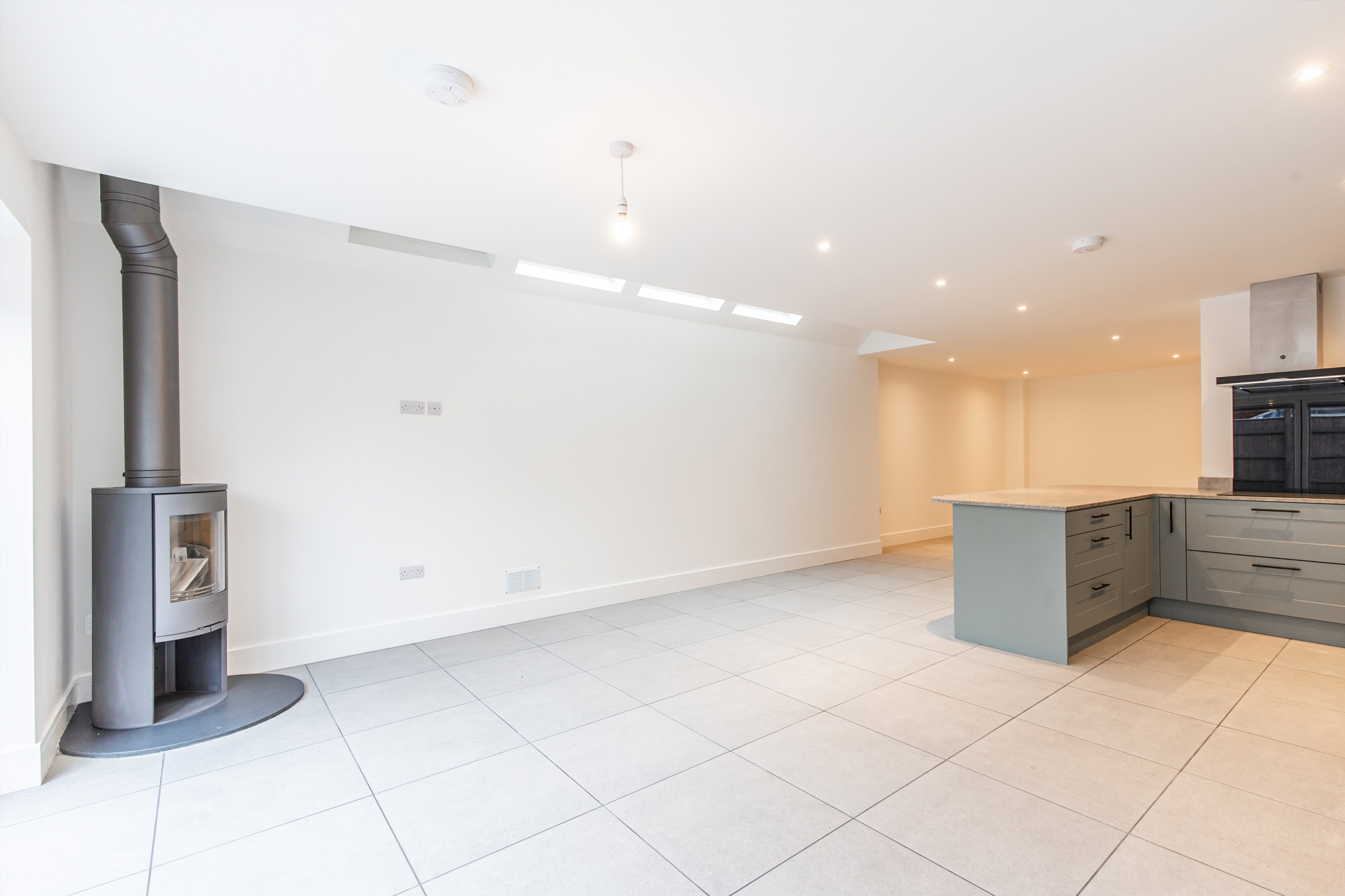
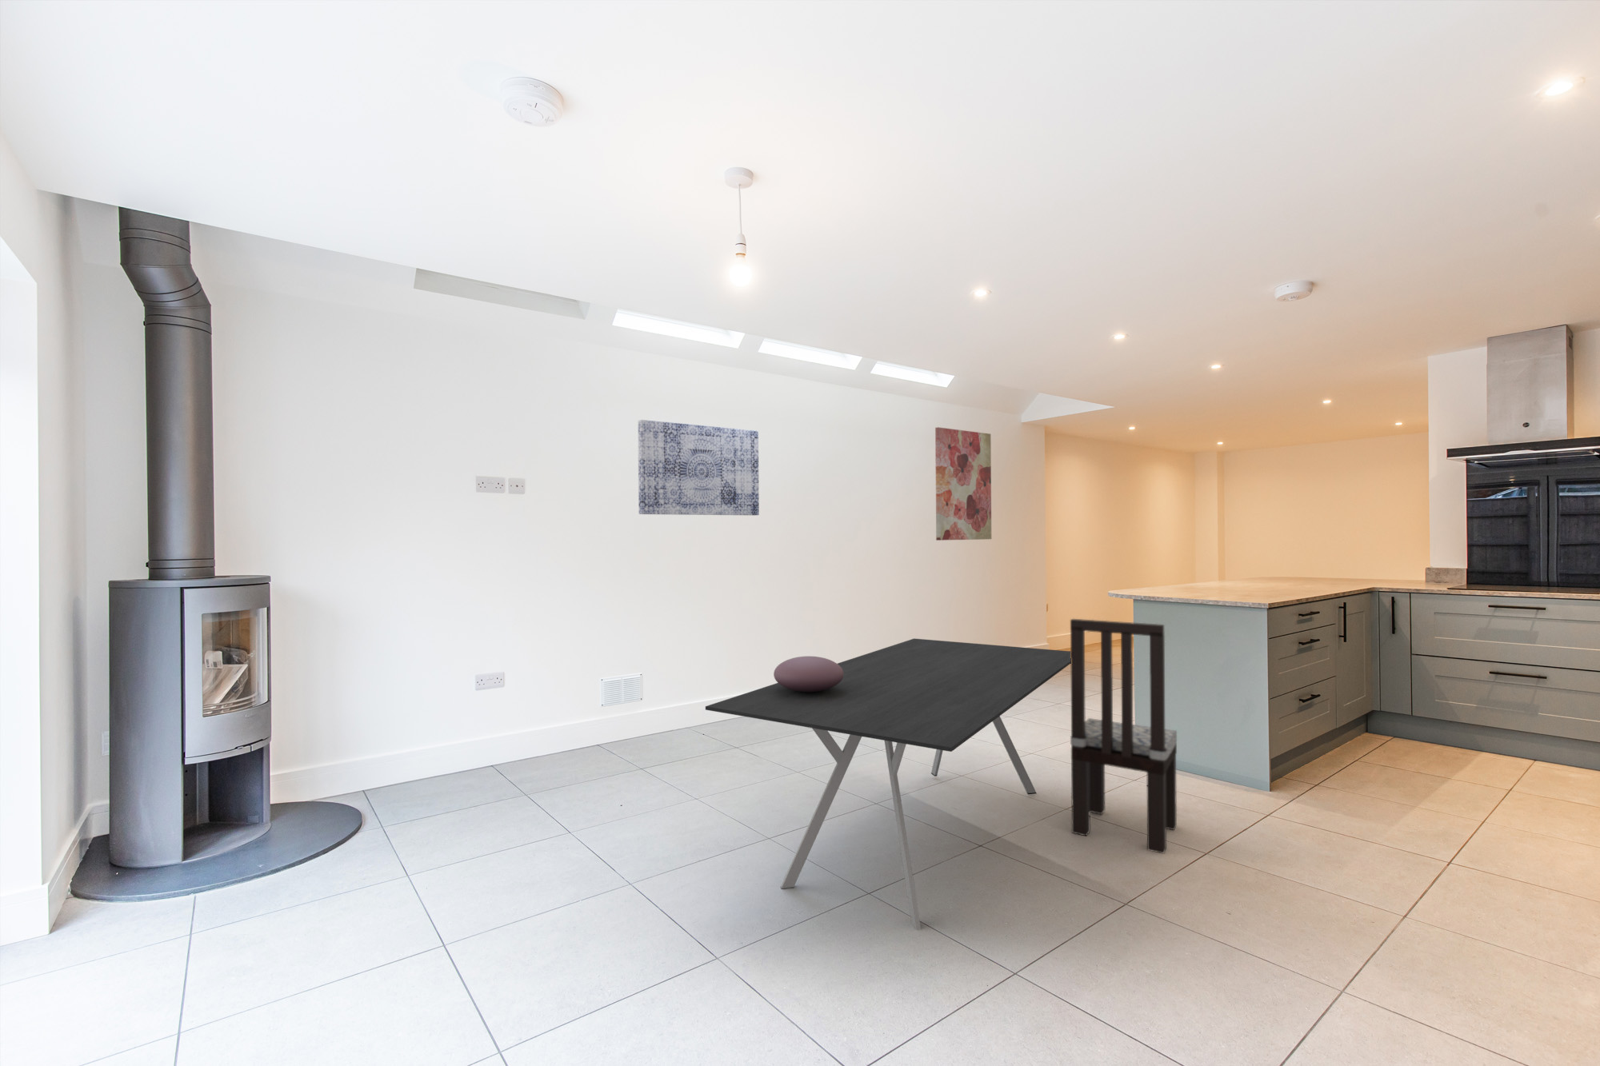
+ dining table (929, 747)
+ dining chair (1124, 723)
+ wall art (964, 484)
+ decorative bowl (808, 672)
+ wall art (701, 470)
